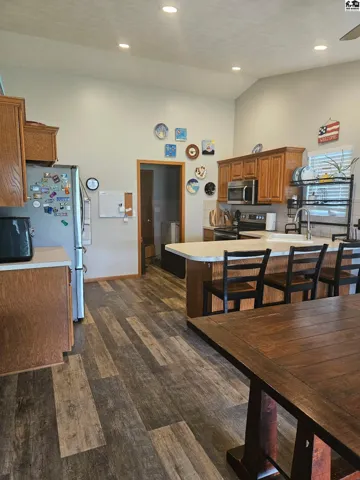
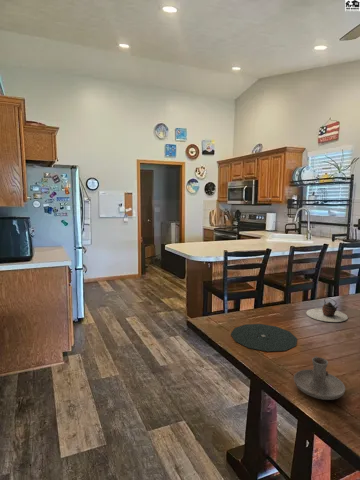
+ plate (263, 335)
+ candle holder (318, 372)
+ teapot (327, 306)
